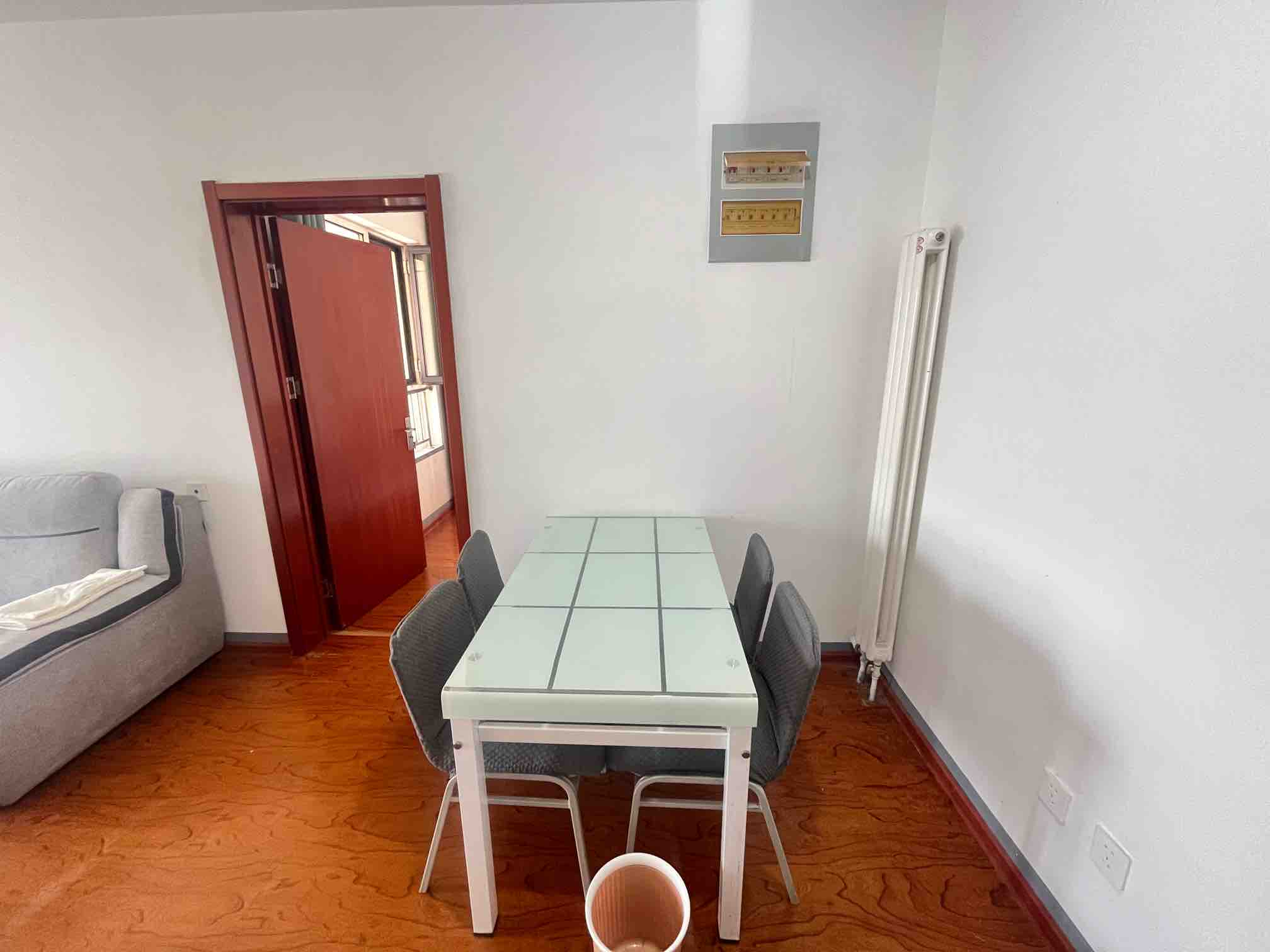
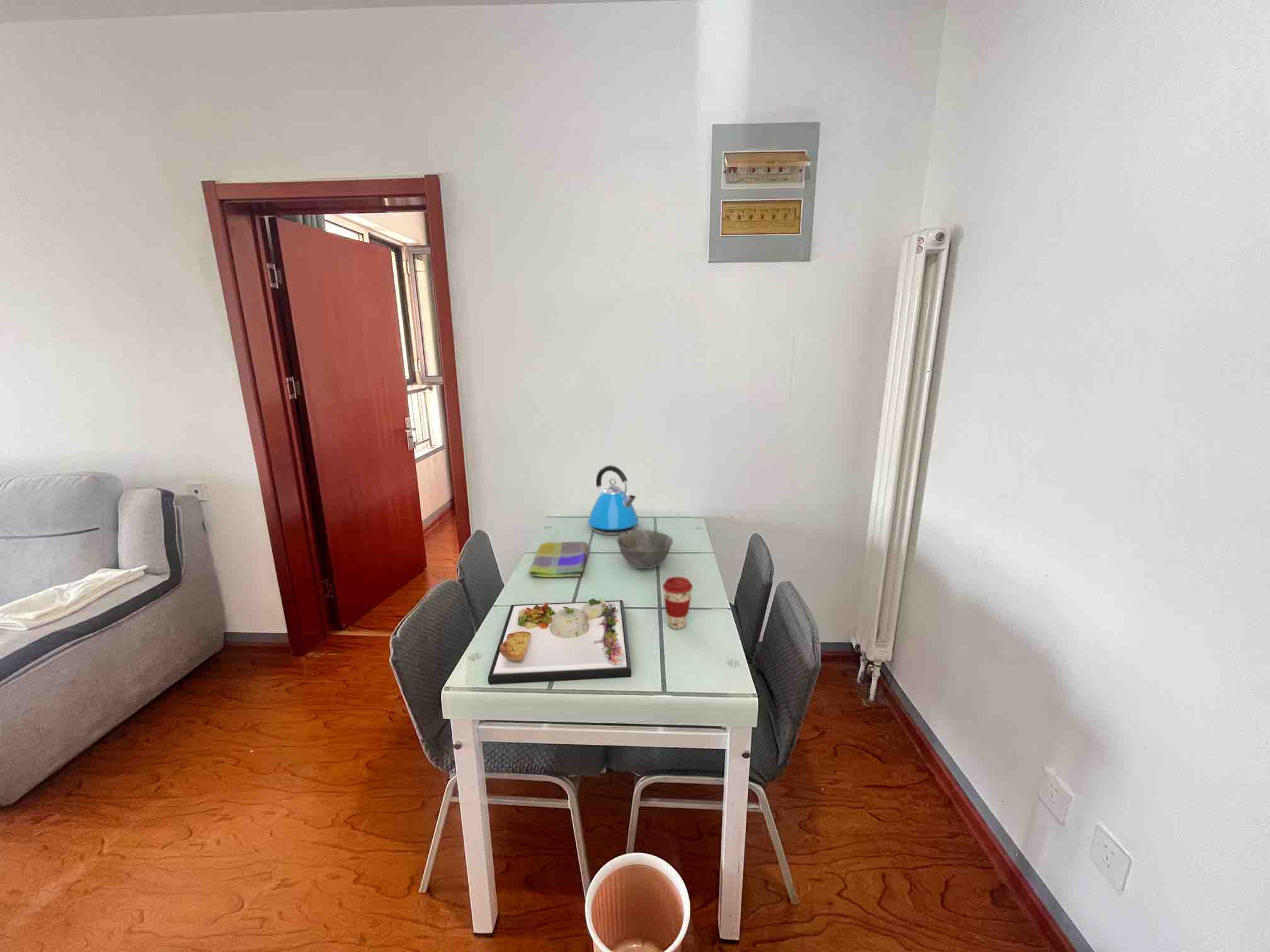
+ coffee cup (677, 603)
+ bowl (644, 552)
+ kettle (611, 497)
+ dinner plate (564, 628)
+ dish towel (560, 558)
